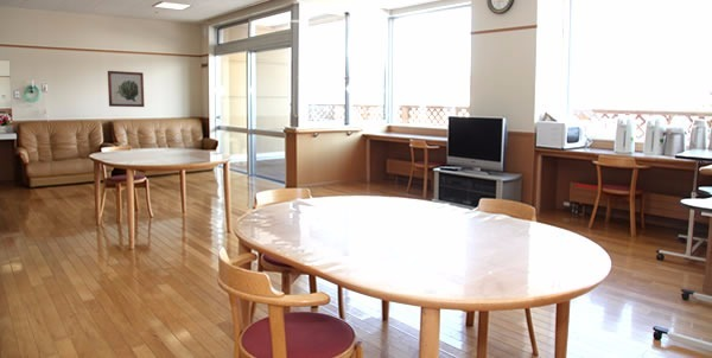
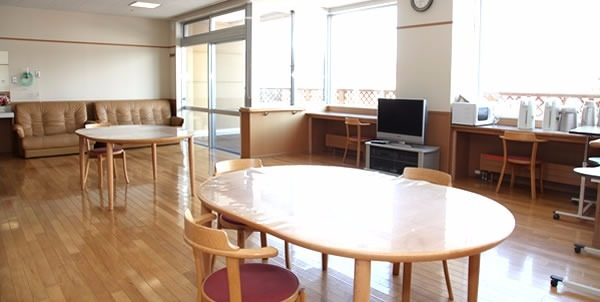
- wall art (126, 89)
